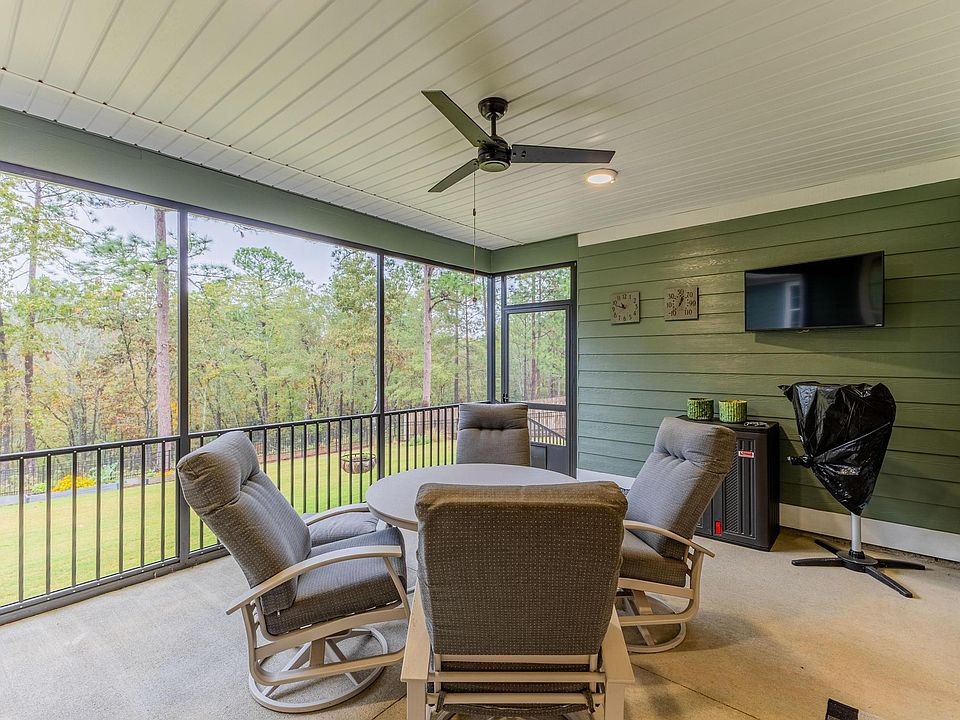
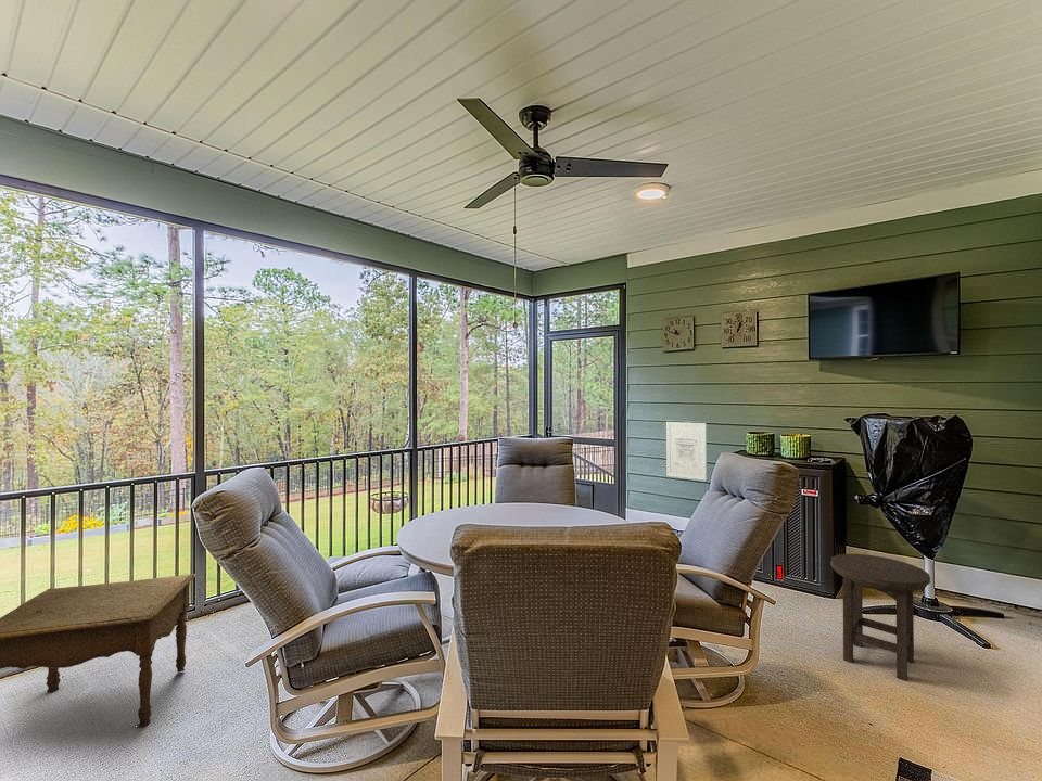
+ side table (96, 653)
+ stool (875, 620)
+ wall art (685, 450)
